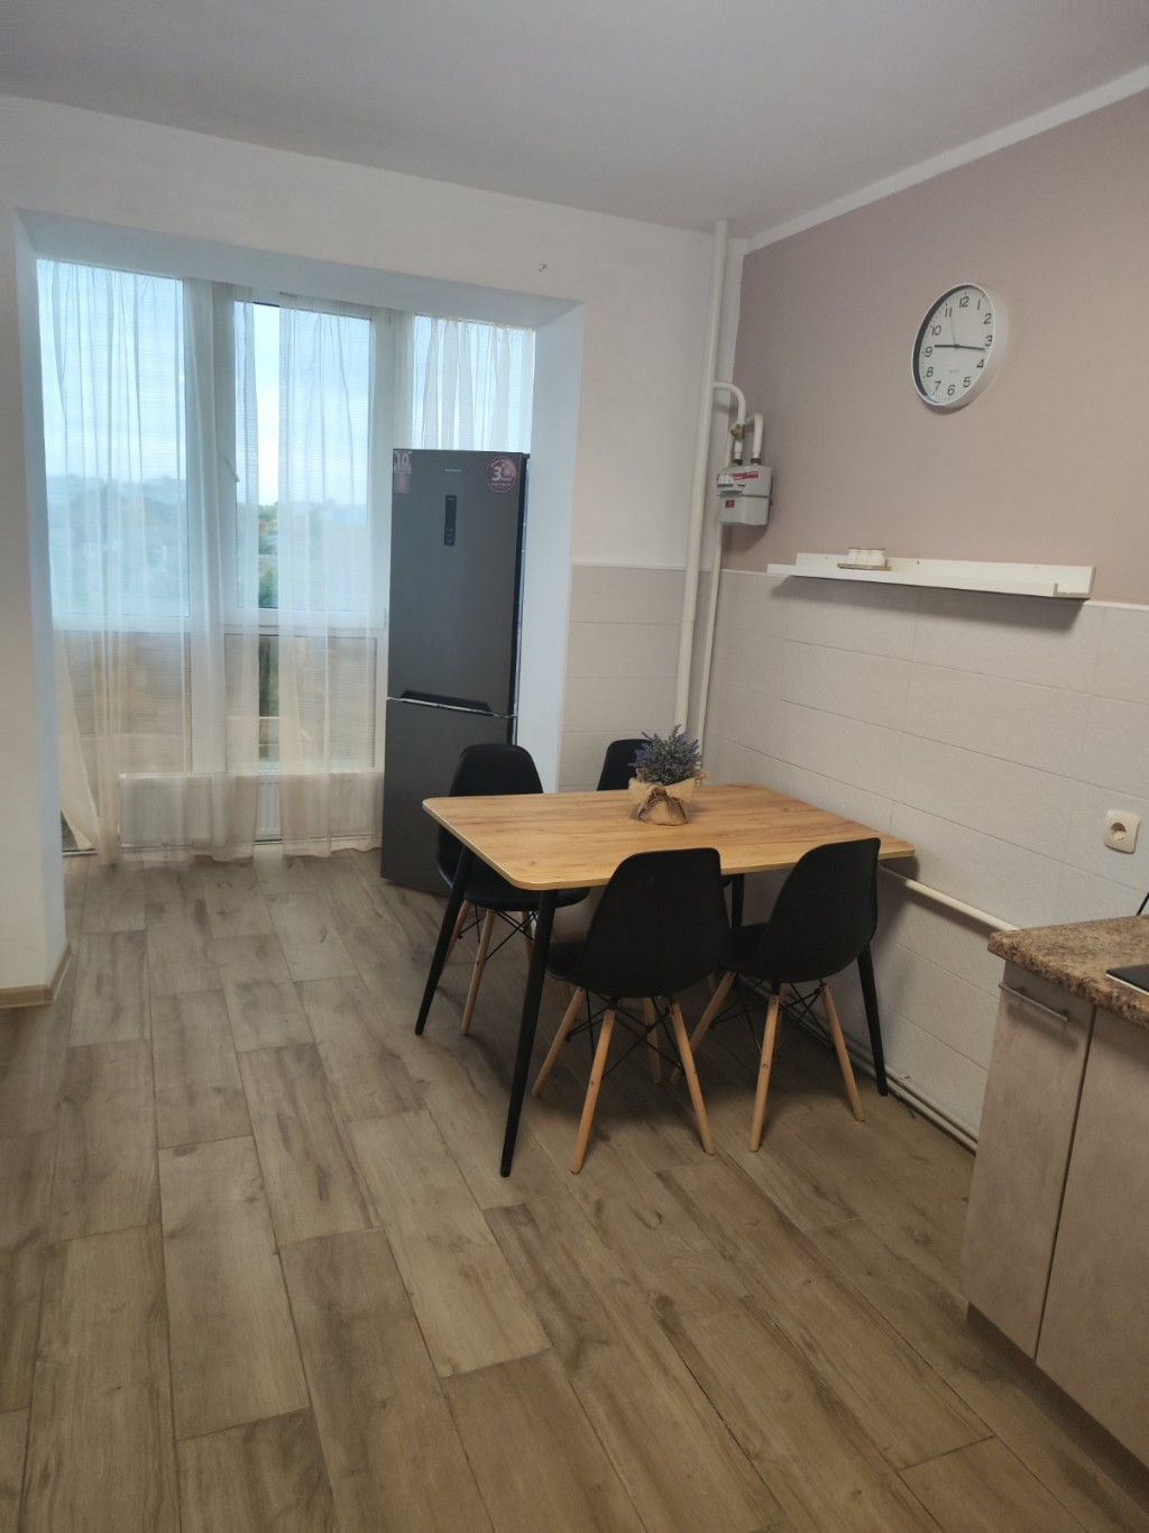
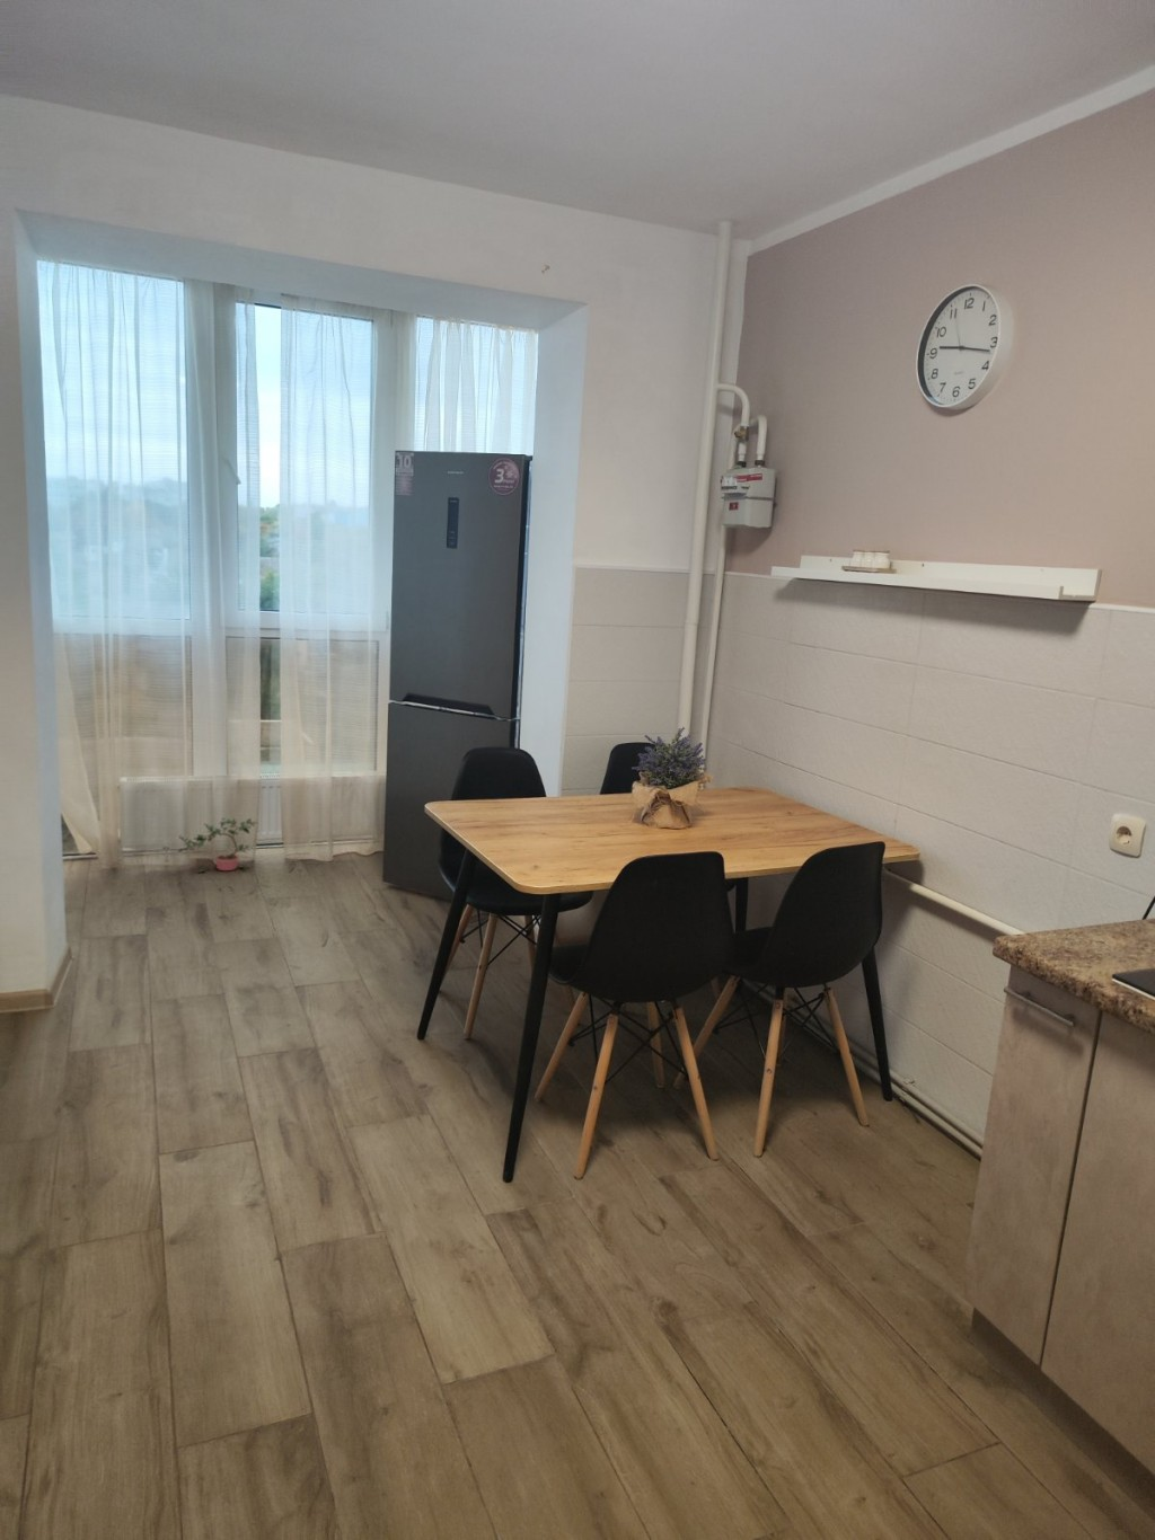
+ potted plant (211, 840)
